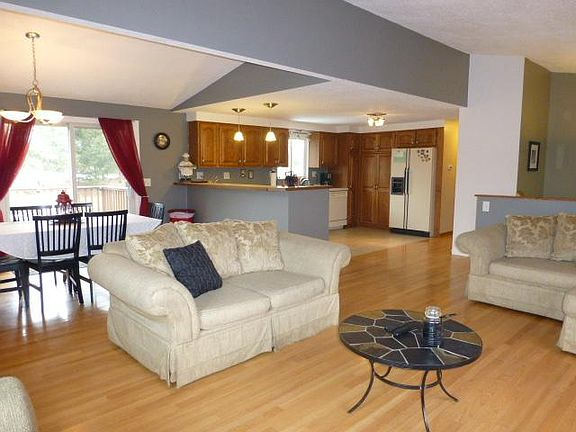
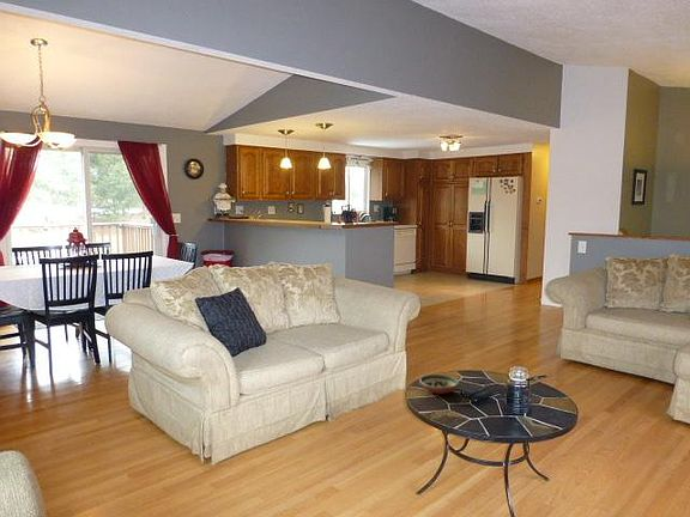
+ decorative bowl (438, 385)
